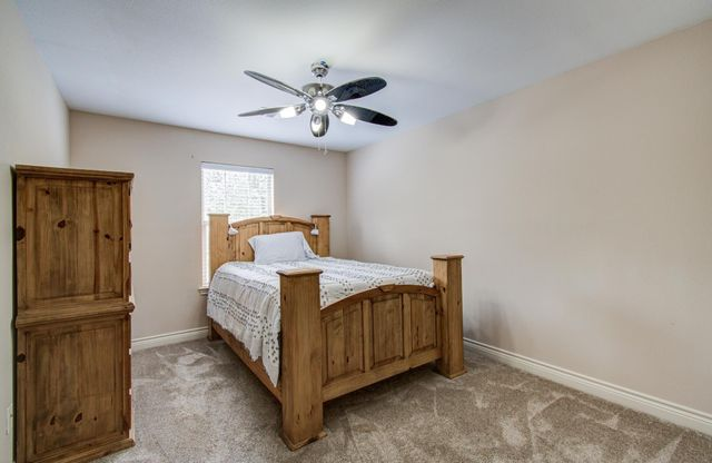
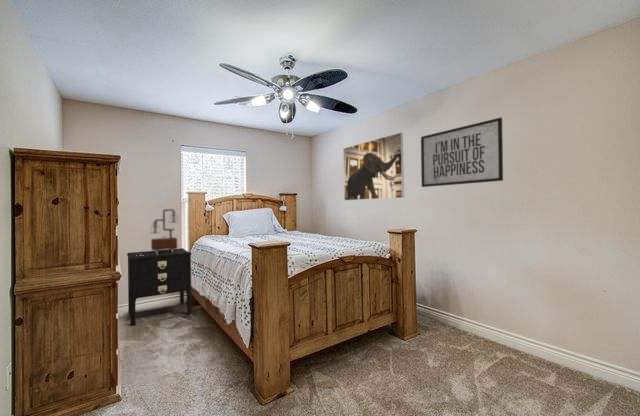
+ mirror (457, 156)
+ table lamp (159, 231)
+ nightstand (159, 282)
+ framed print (370, 170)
